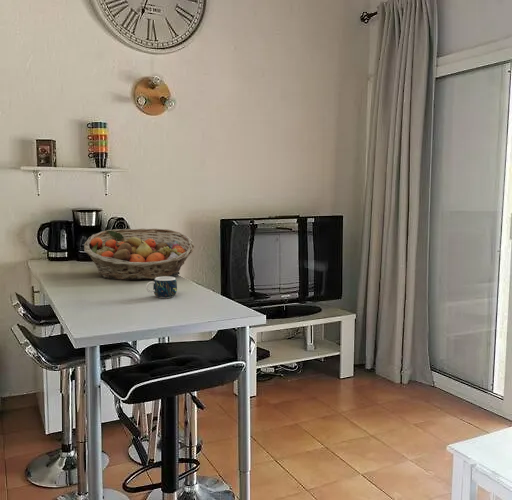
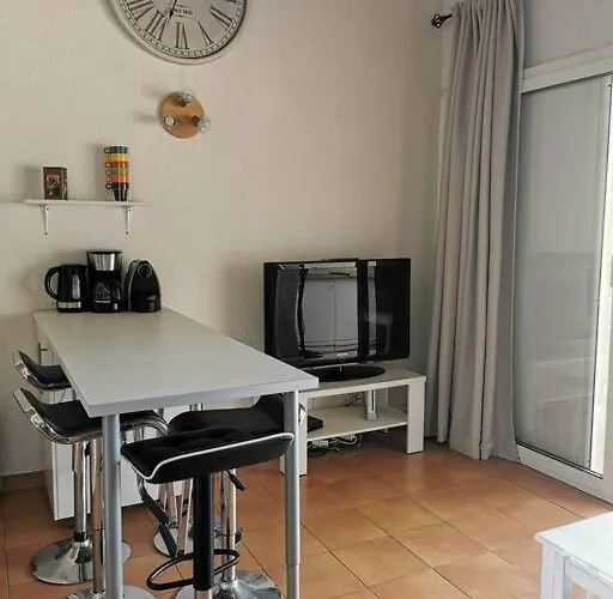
- mug (161, 287)
- fruit basket (140, 253)
